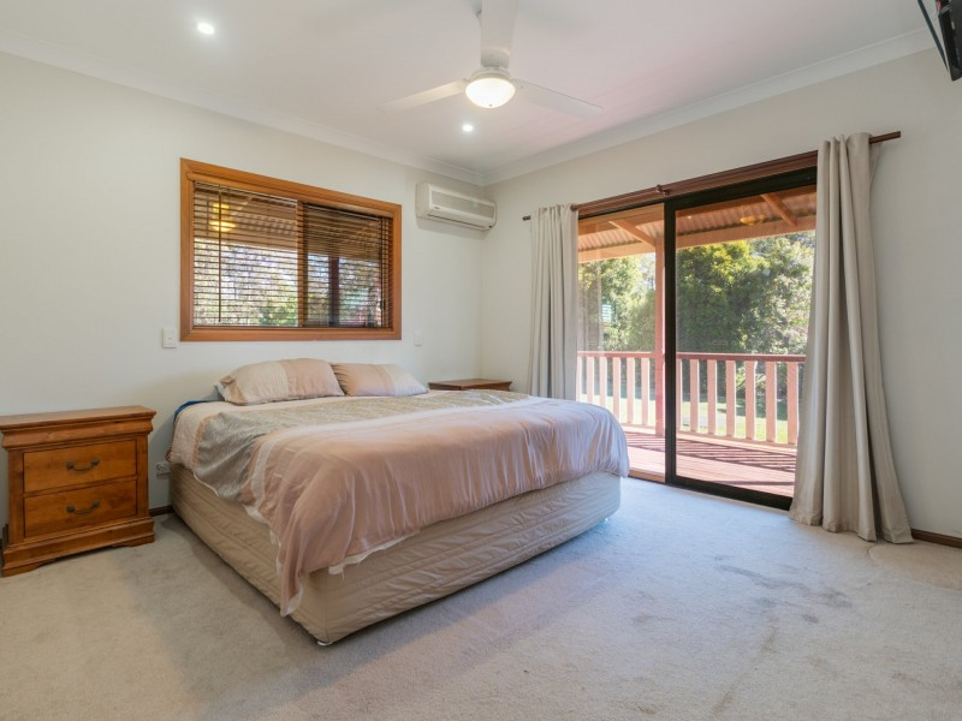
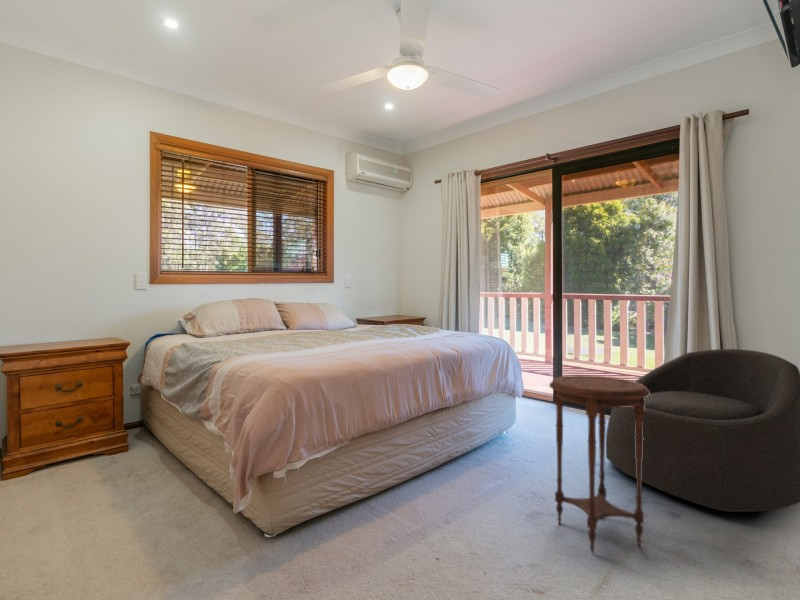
+ side table (595, 458)
+ armchair (701, 414)
